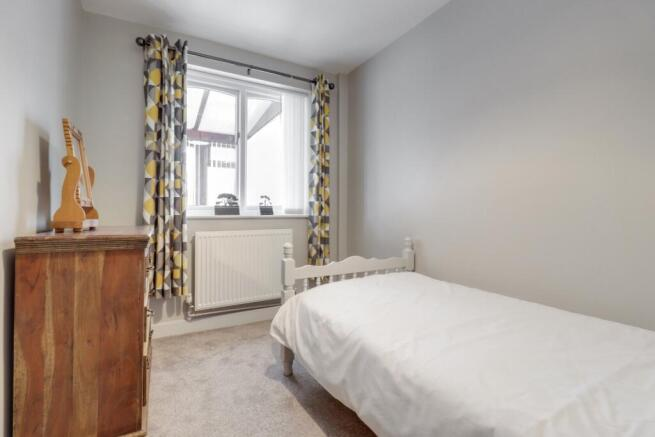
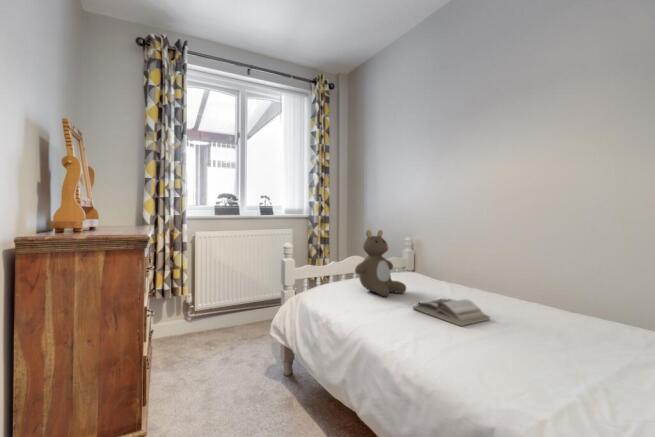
+ book (449, 306)
+ teddy bear (381, 261)
